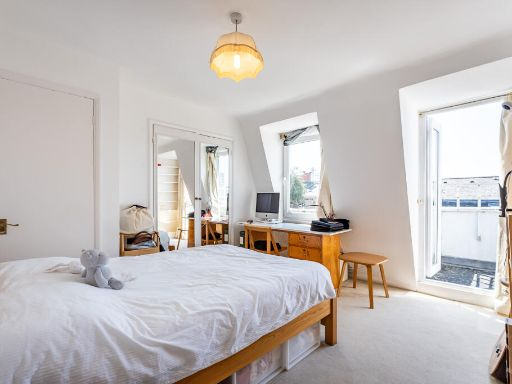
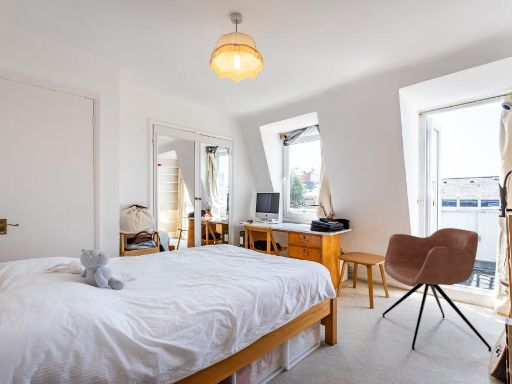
+ armchair (429, 281)
